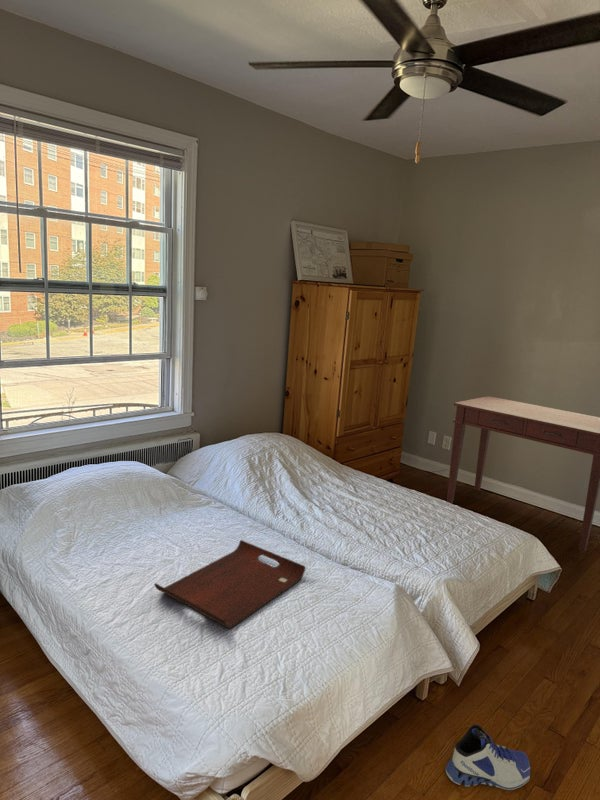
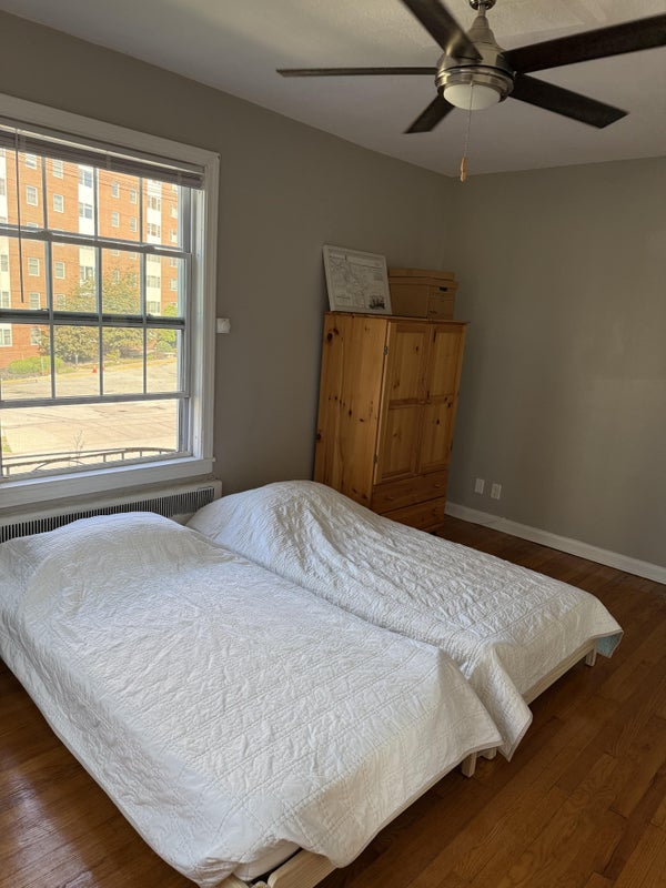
- sneaker (490, 755)
- serving tray (233, 580)
- desk (537, 441)
